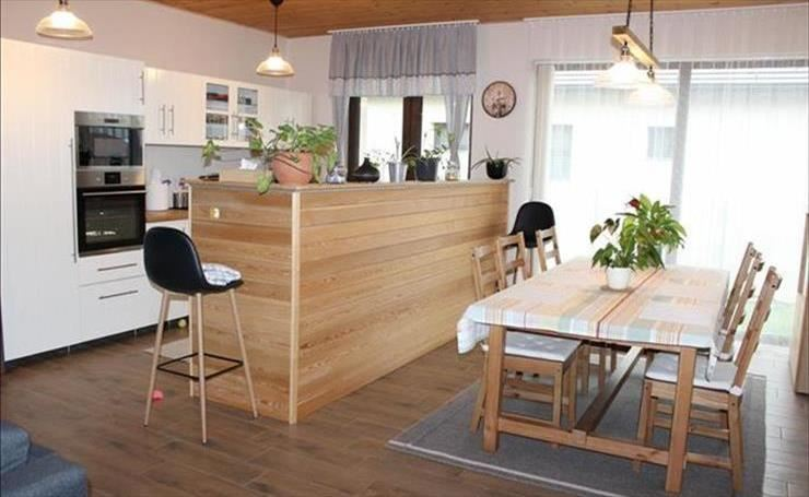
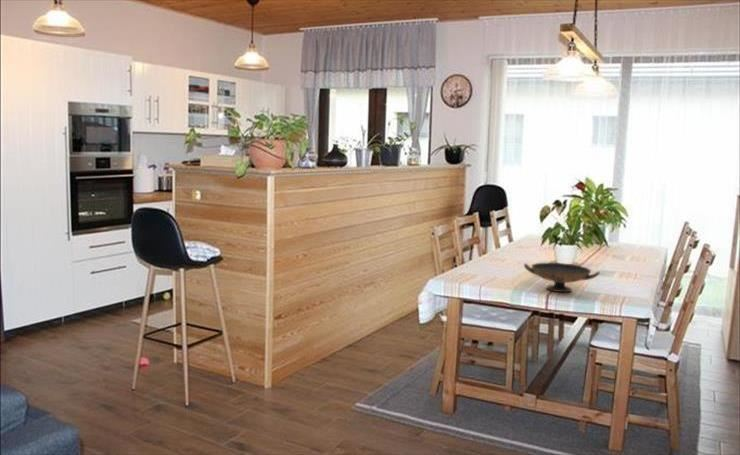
+ decorative bowl (560, 278)
